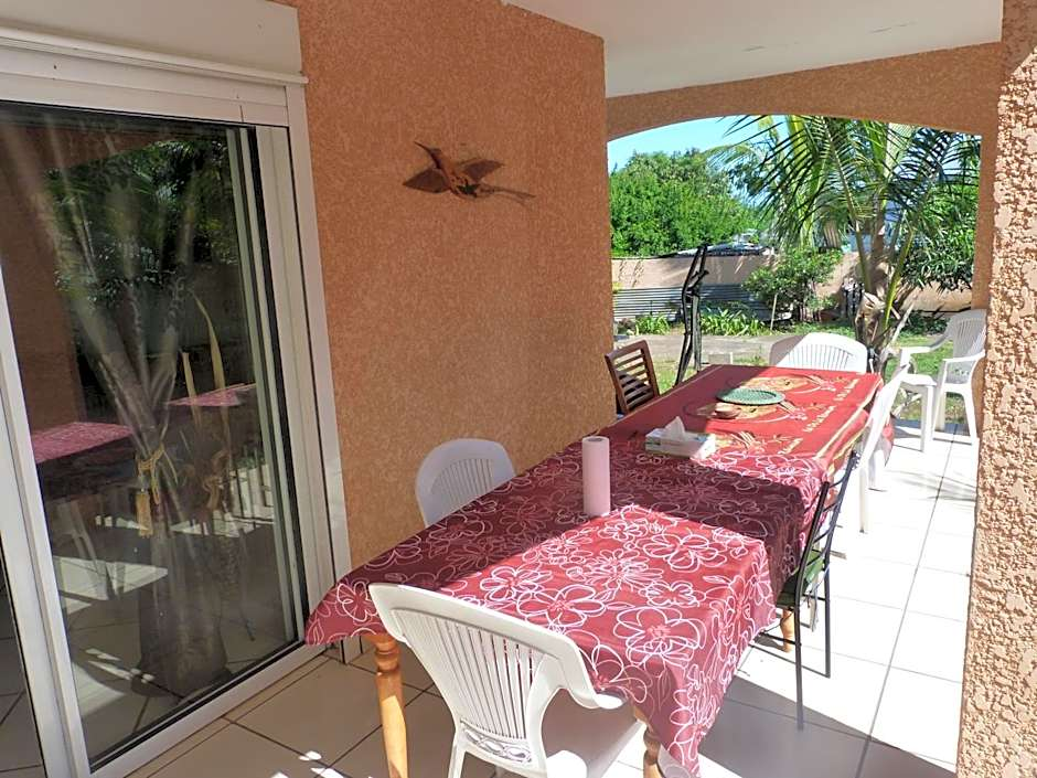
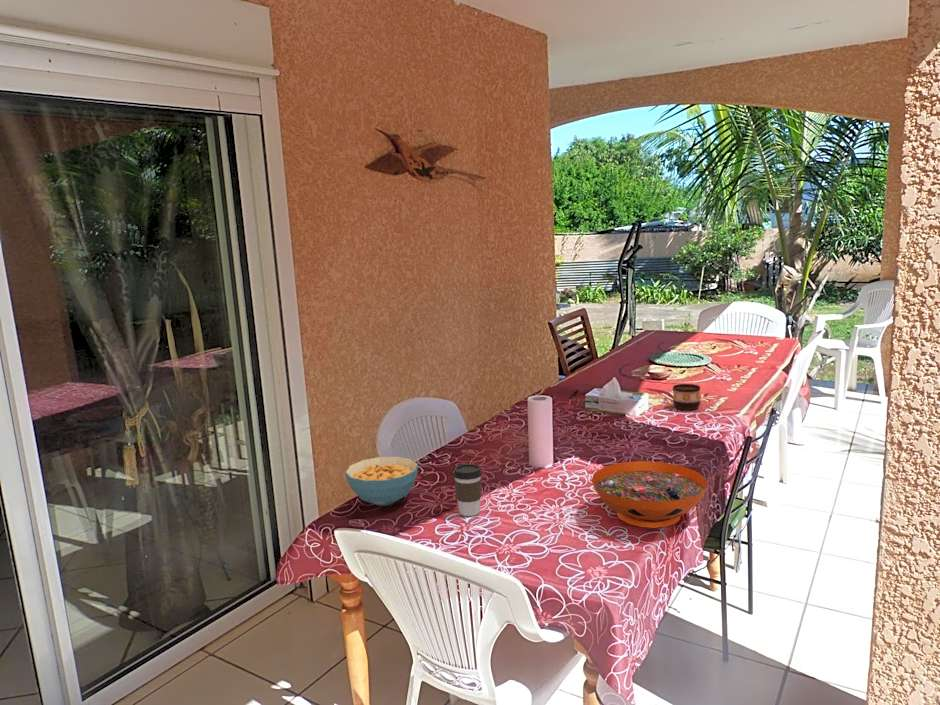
+ cup (686, 396)
+ coffee cup (468, 490)
+ cereal bowl (383, 484)
+ decorative bowl (648, 497)
